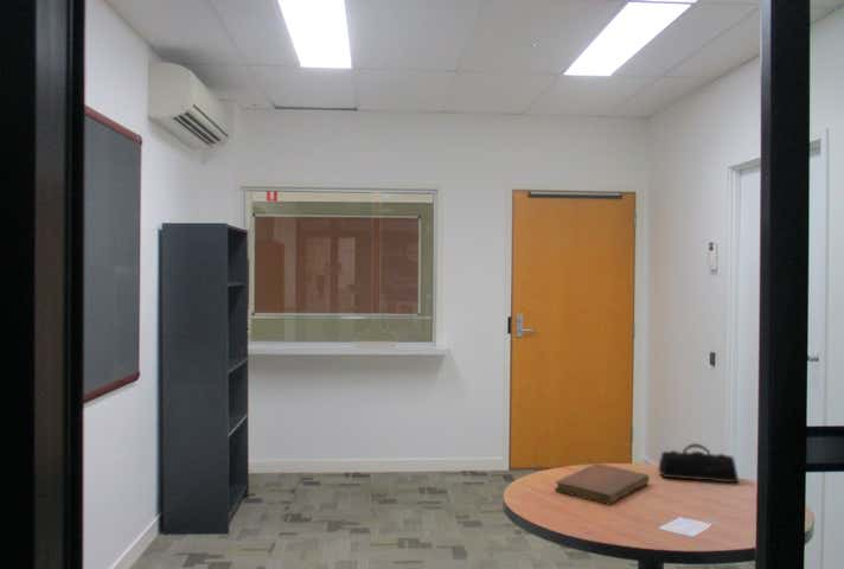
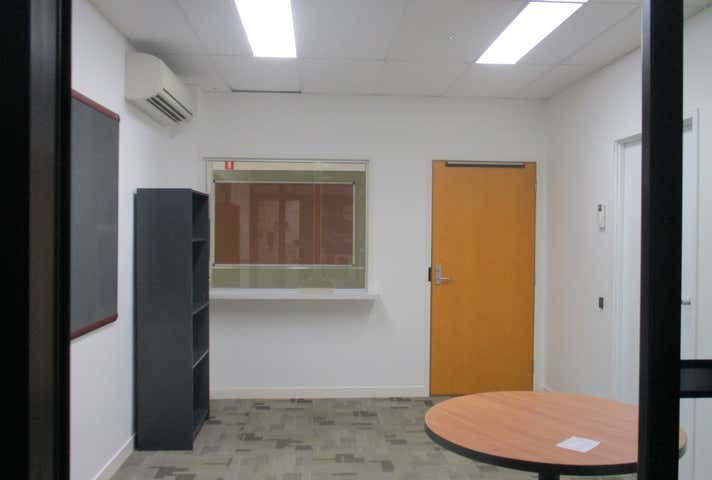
- pencil case (697, 460)
- notebook (602, 481)
